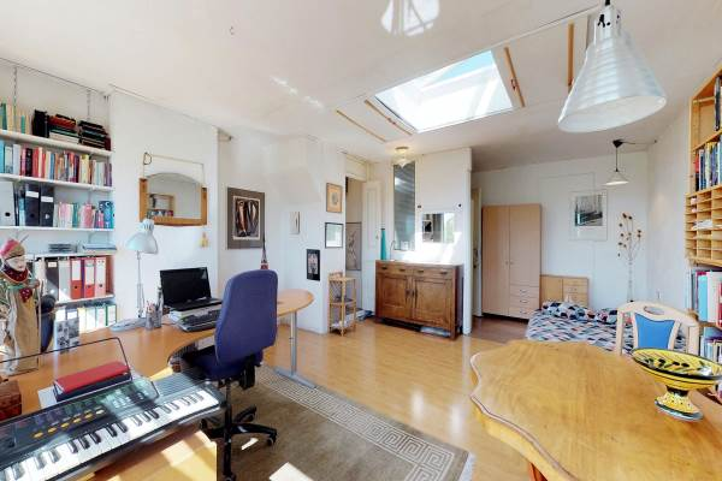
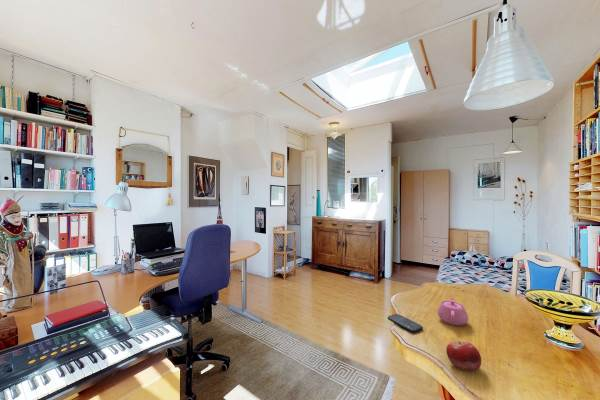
+ teapot (452, 310)
+ fruit (463, 354)
+ smartphone (404, 322)
